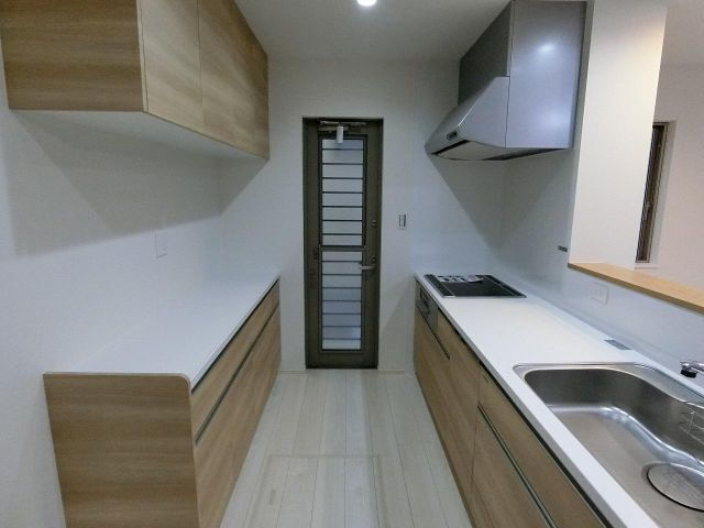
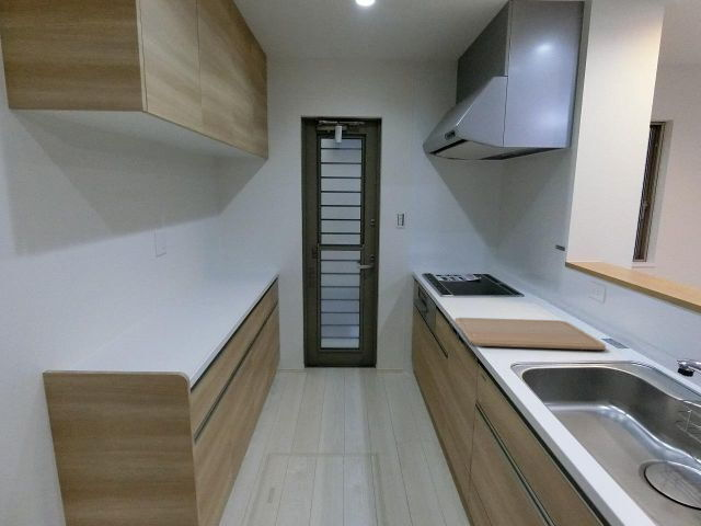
+ chopping board (522, 331)
